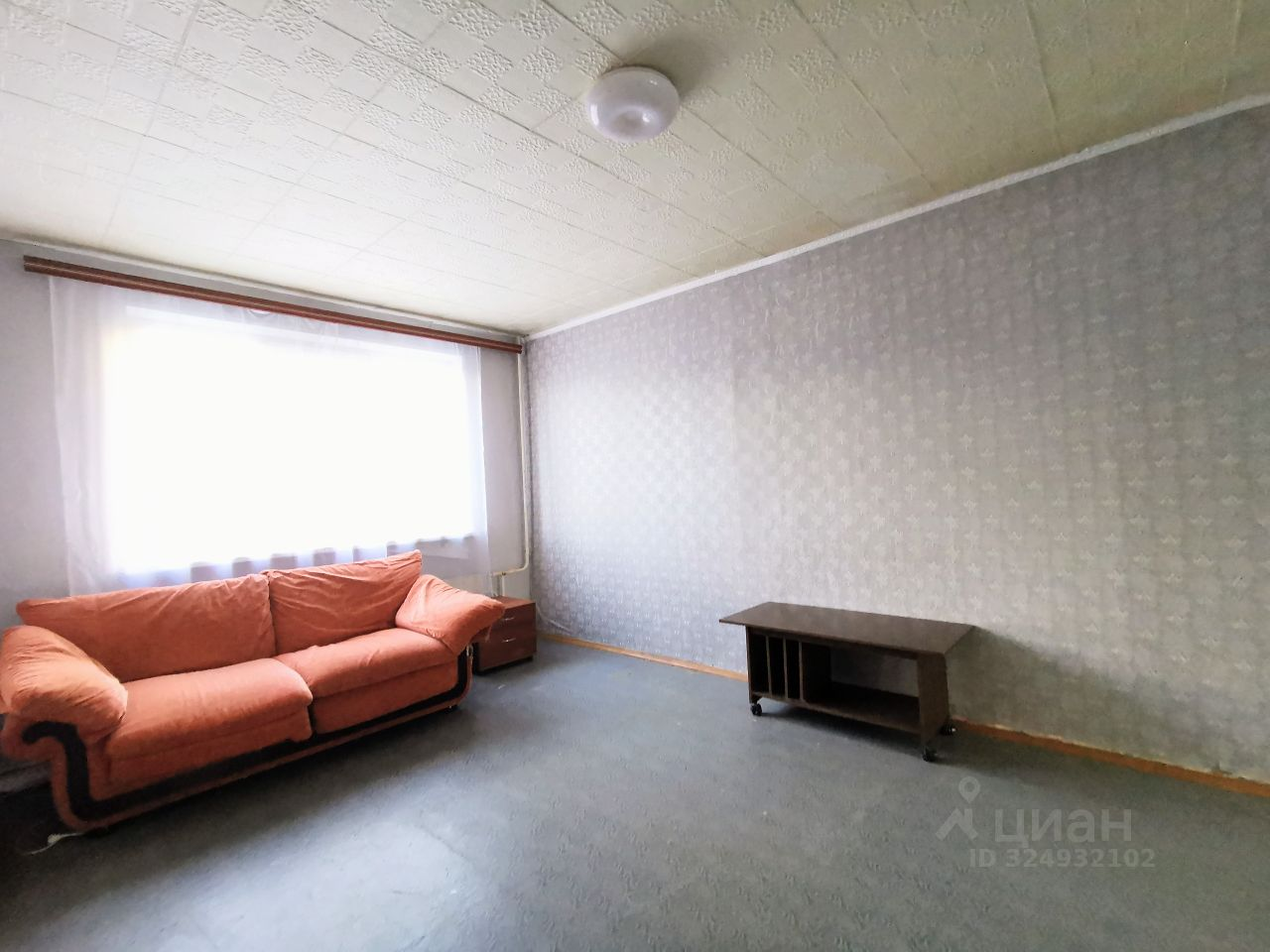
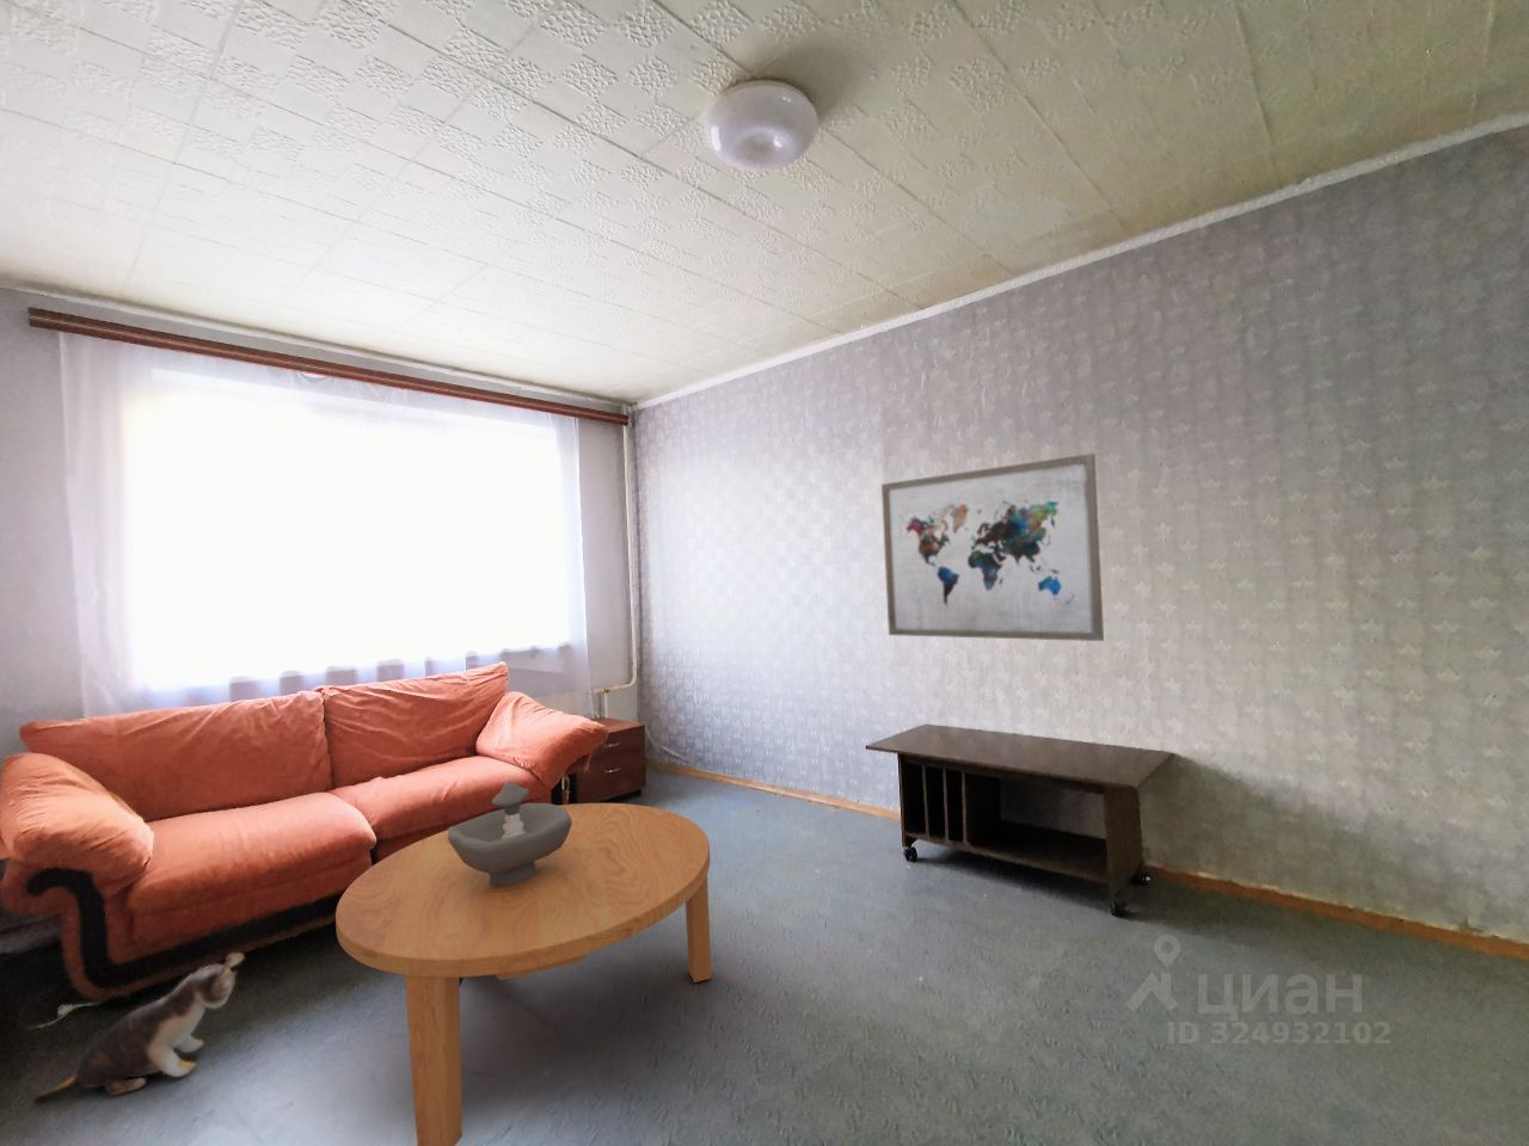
+ plush toy (142, 1027)
+ decorative bowl (510, 827)
+ wall art (981, 554)
+ coffee table (541, 935)
